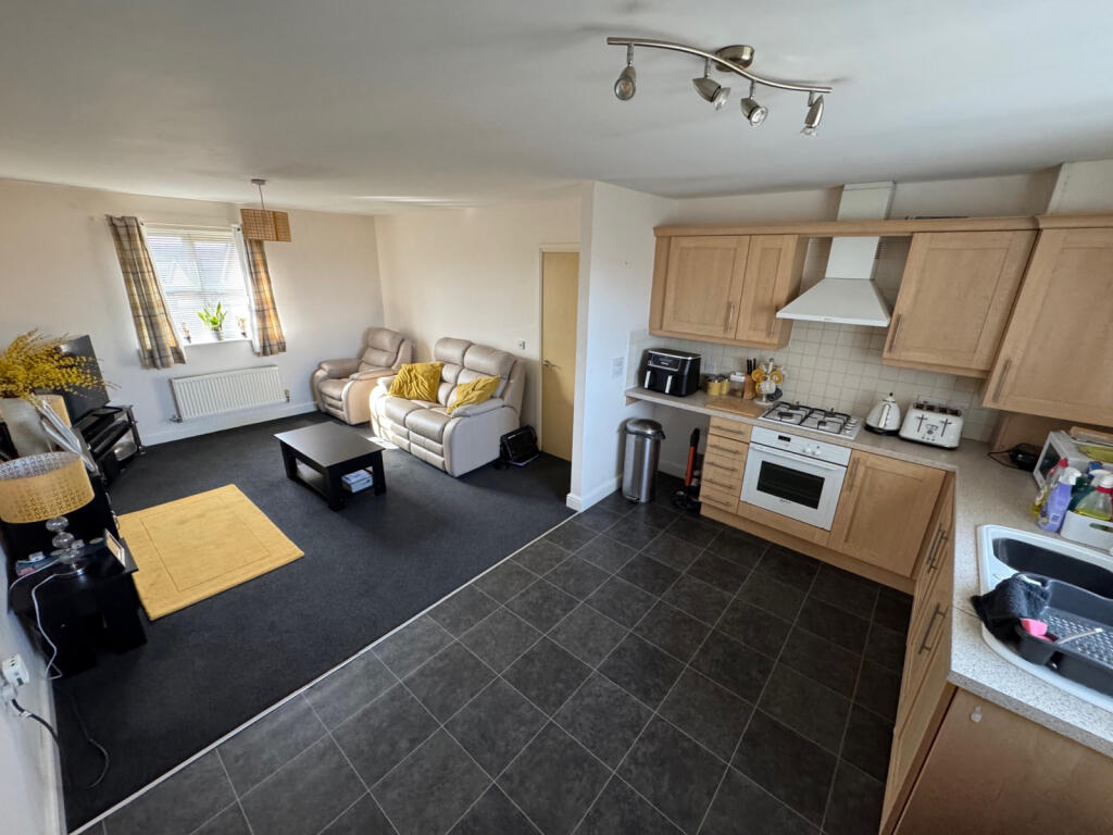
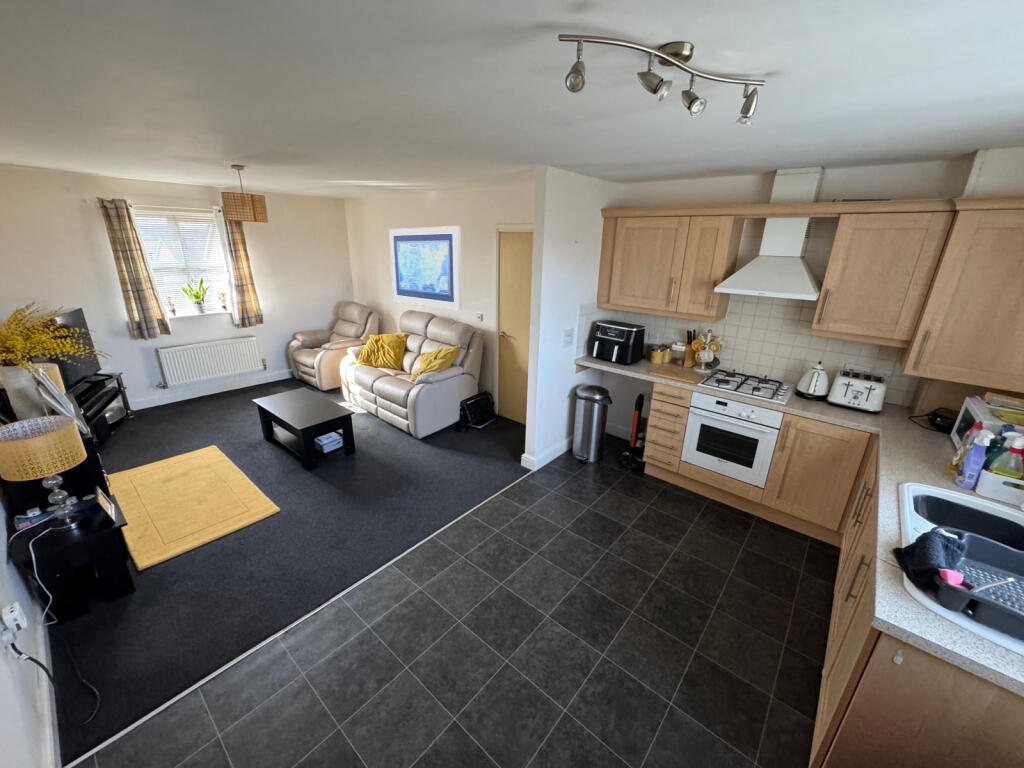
+ wall art (423, 267)
